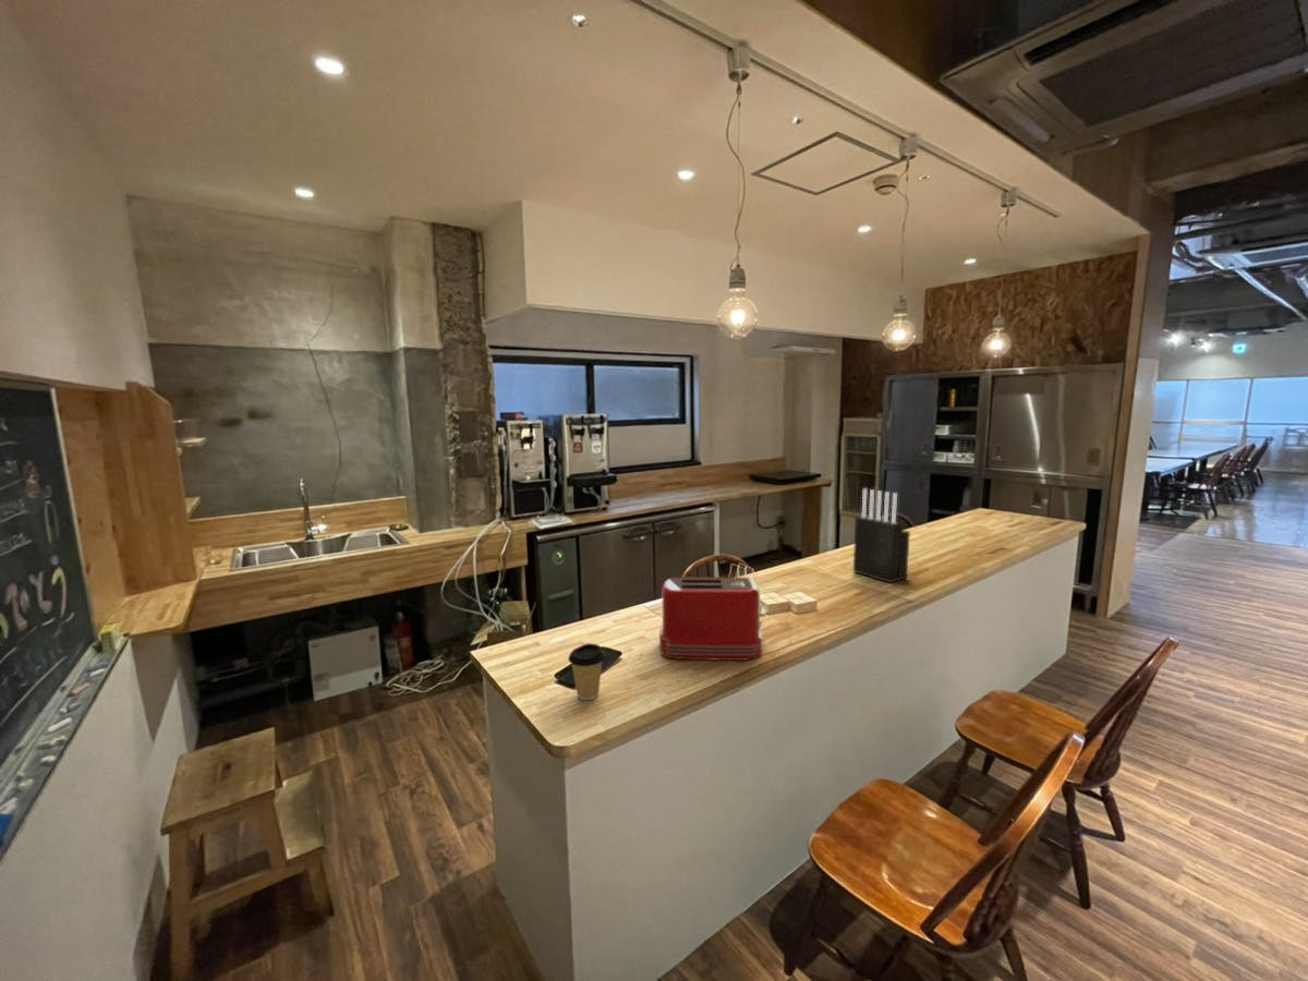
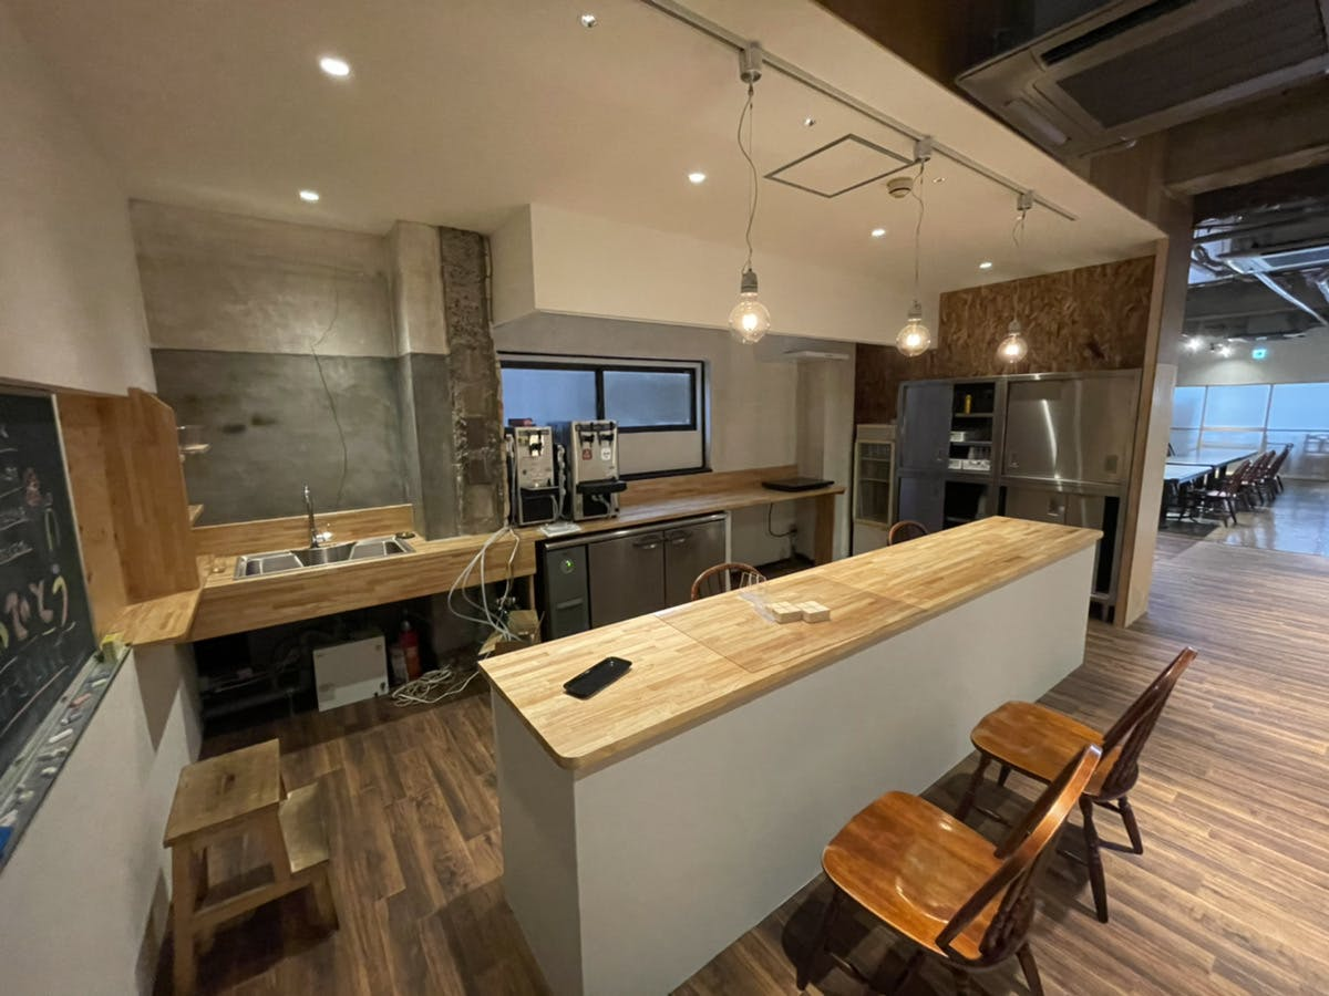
- coffee cup (586, 673)
- toaster (710, 615)
- knife block (883, 533)
